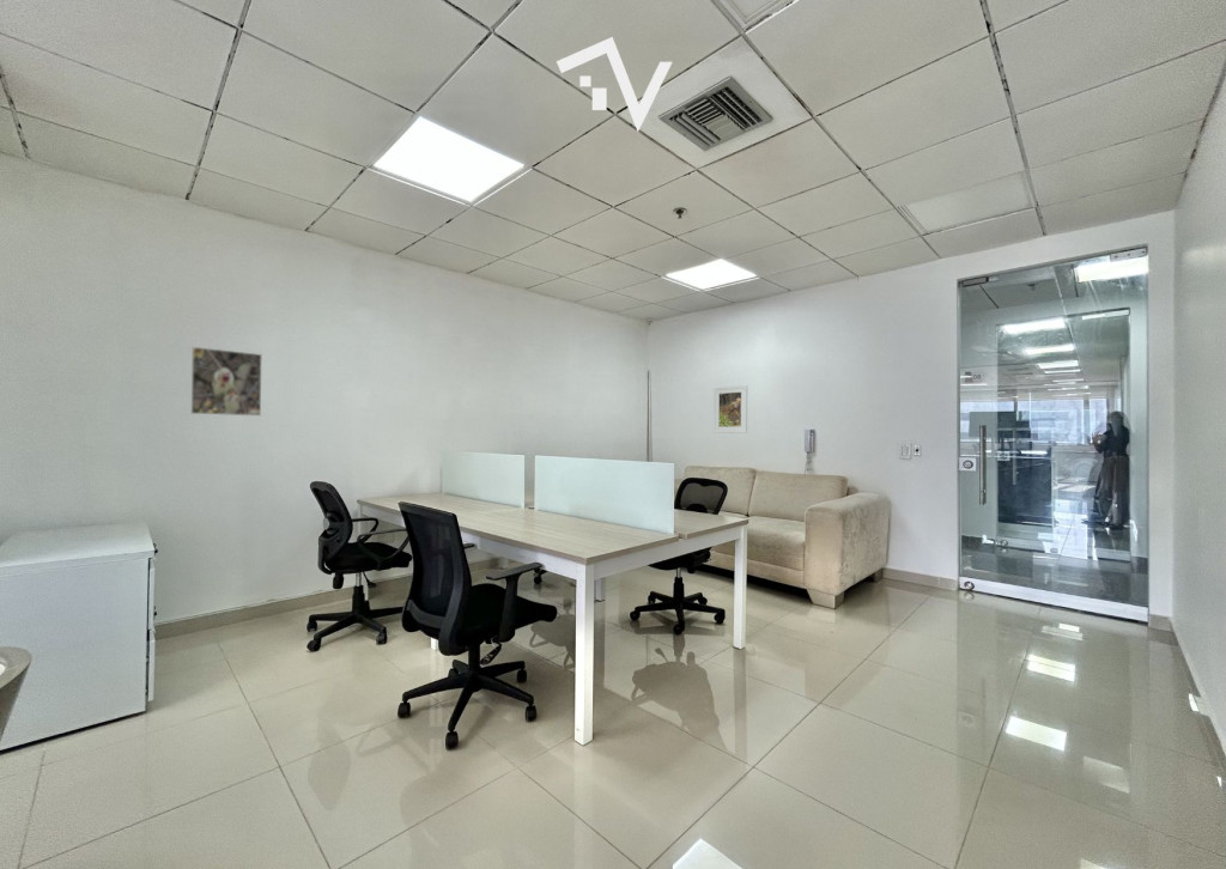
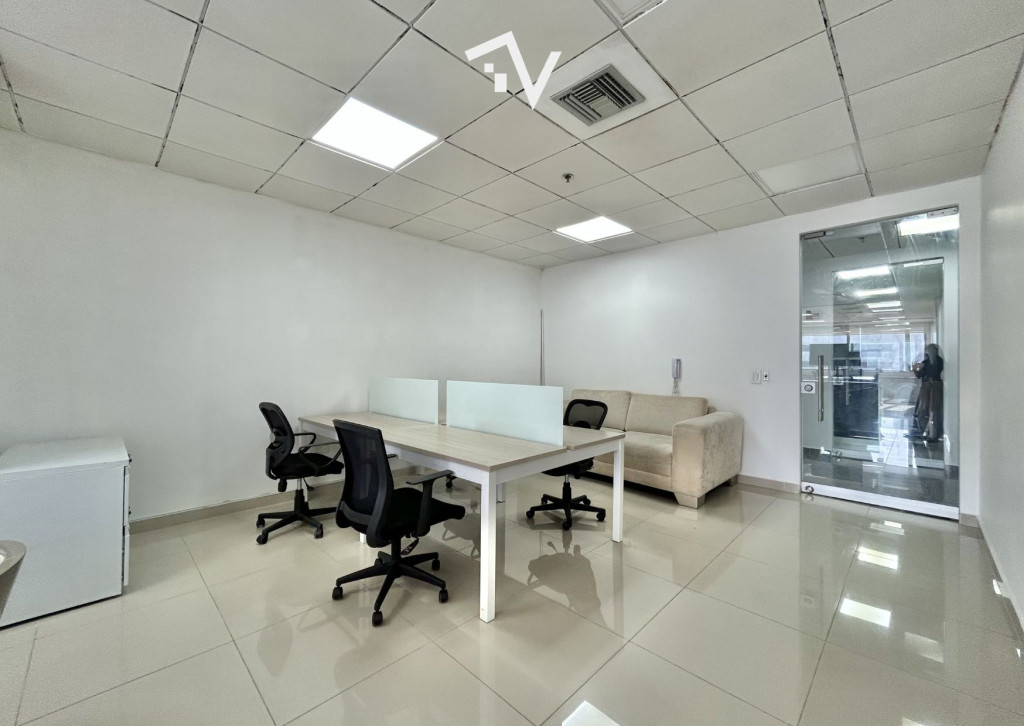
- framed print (729, 409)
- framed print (227, 382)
